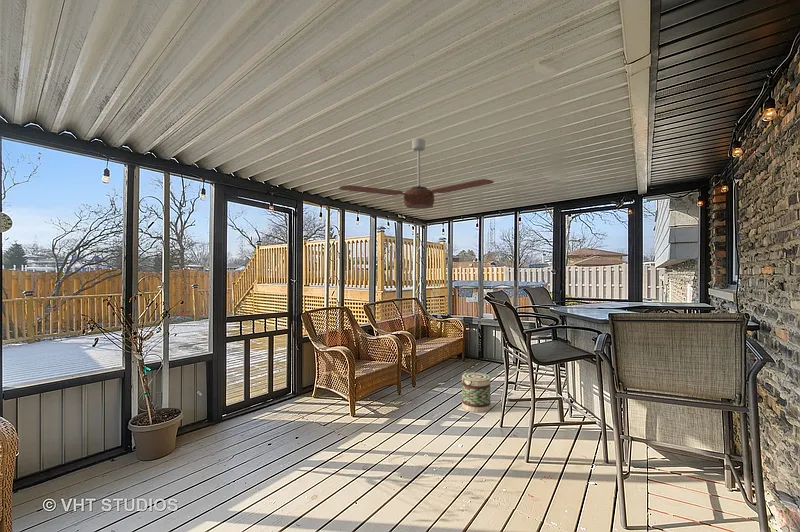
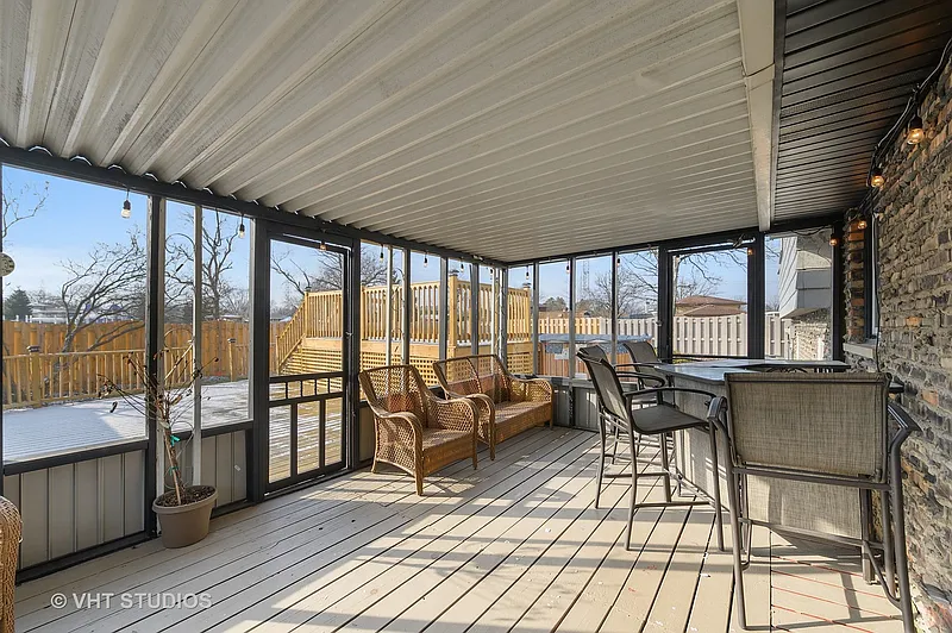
- ceiling fan (418, 176)
- basket (475, 390)
